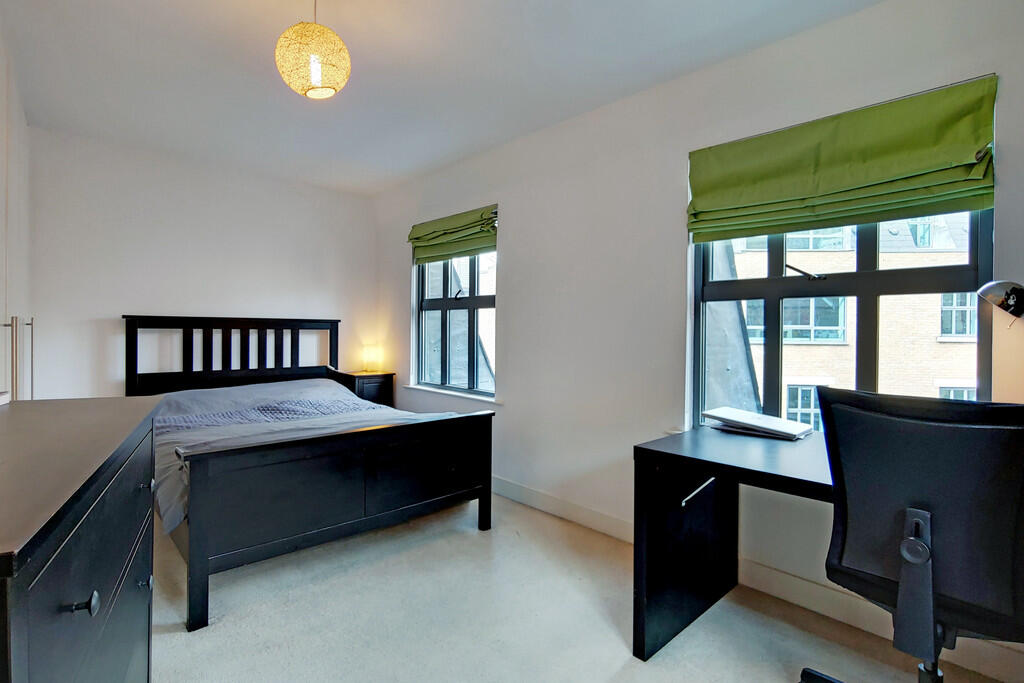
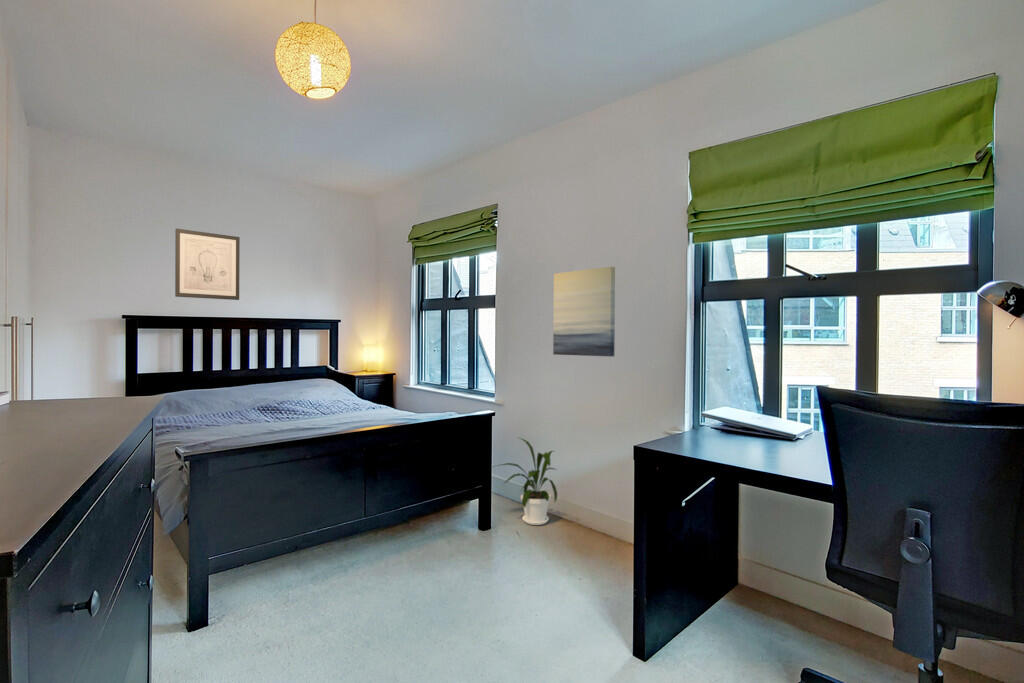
+ wall art (208, 265)
+ wall art (582, 313)
+ house plant (533, 481)
